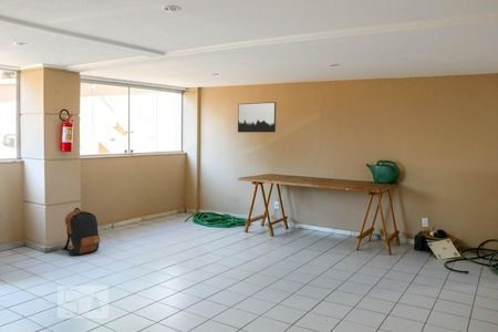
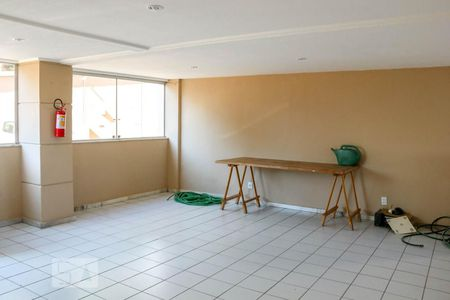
- backpack (80, 229)
- wall art (256, 117)
